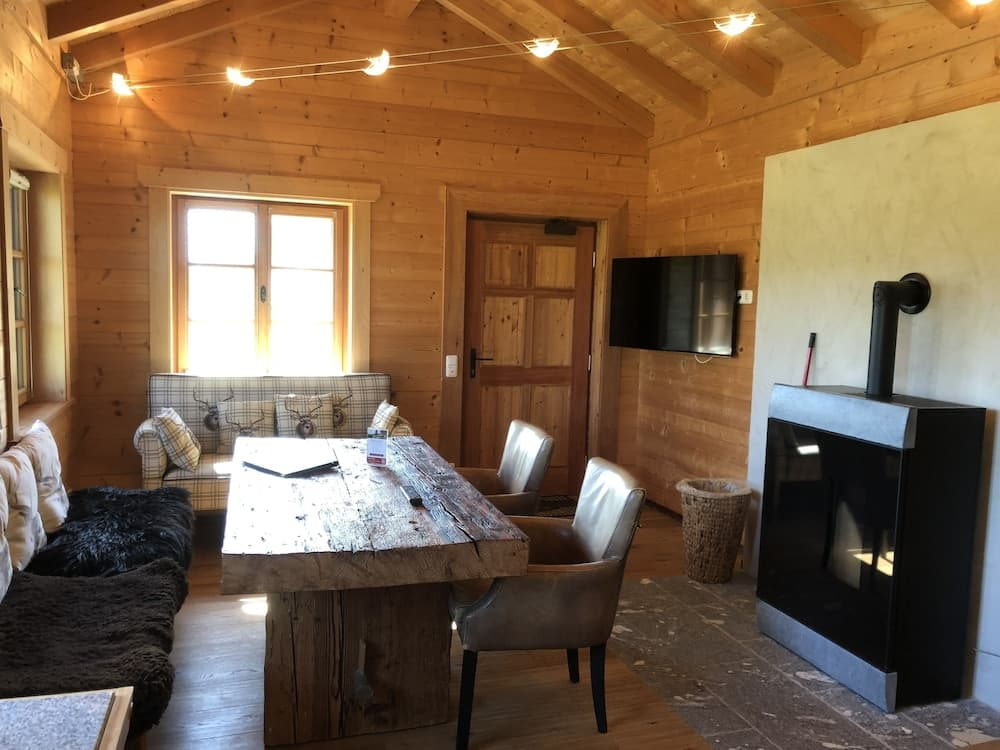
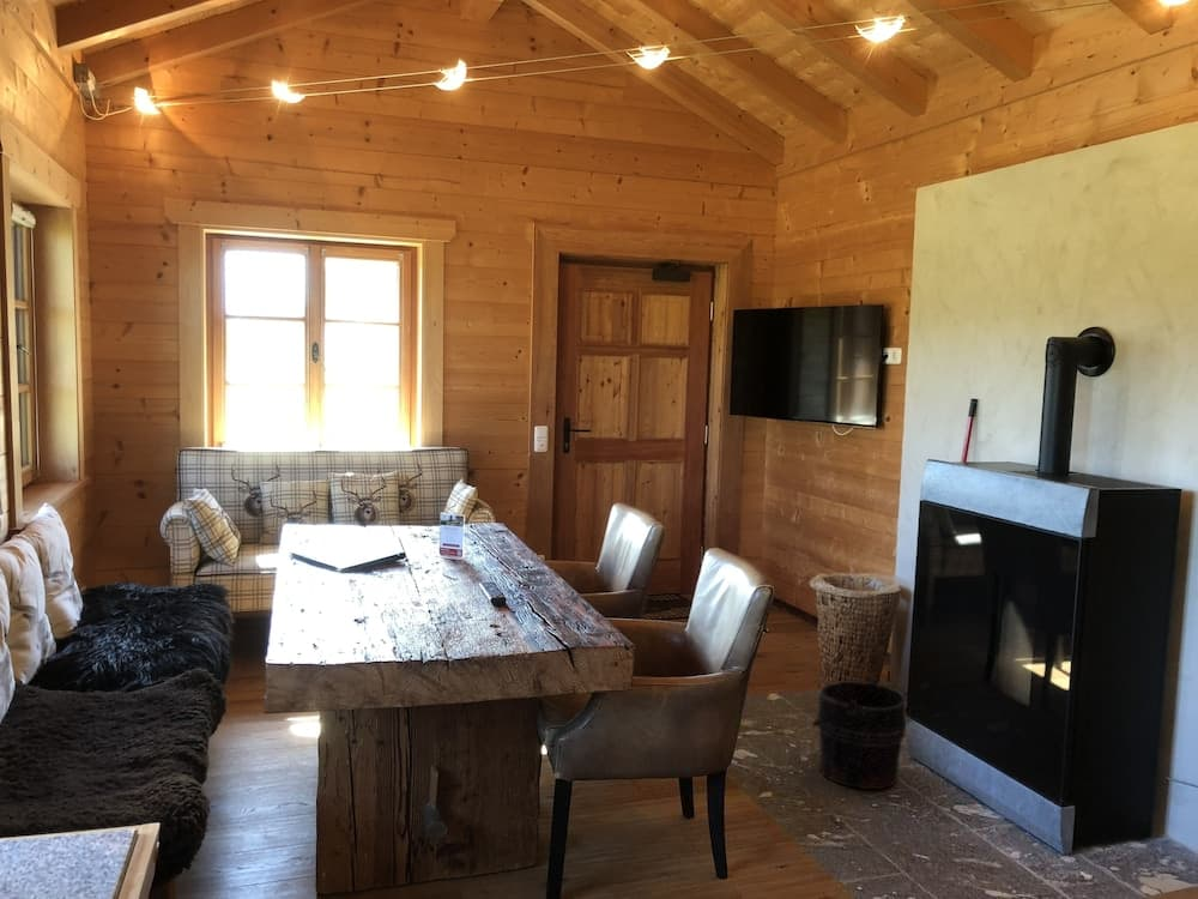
+ bucket (860, 731)
